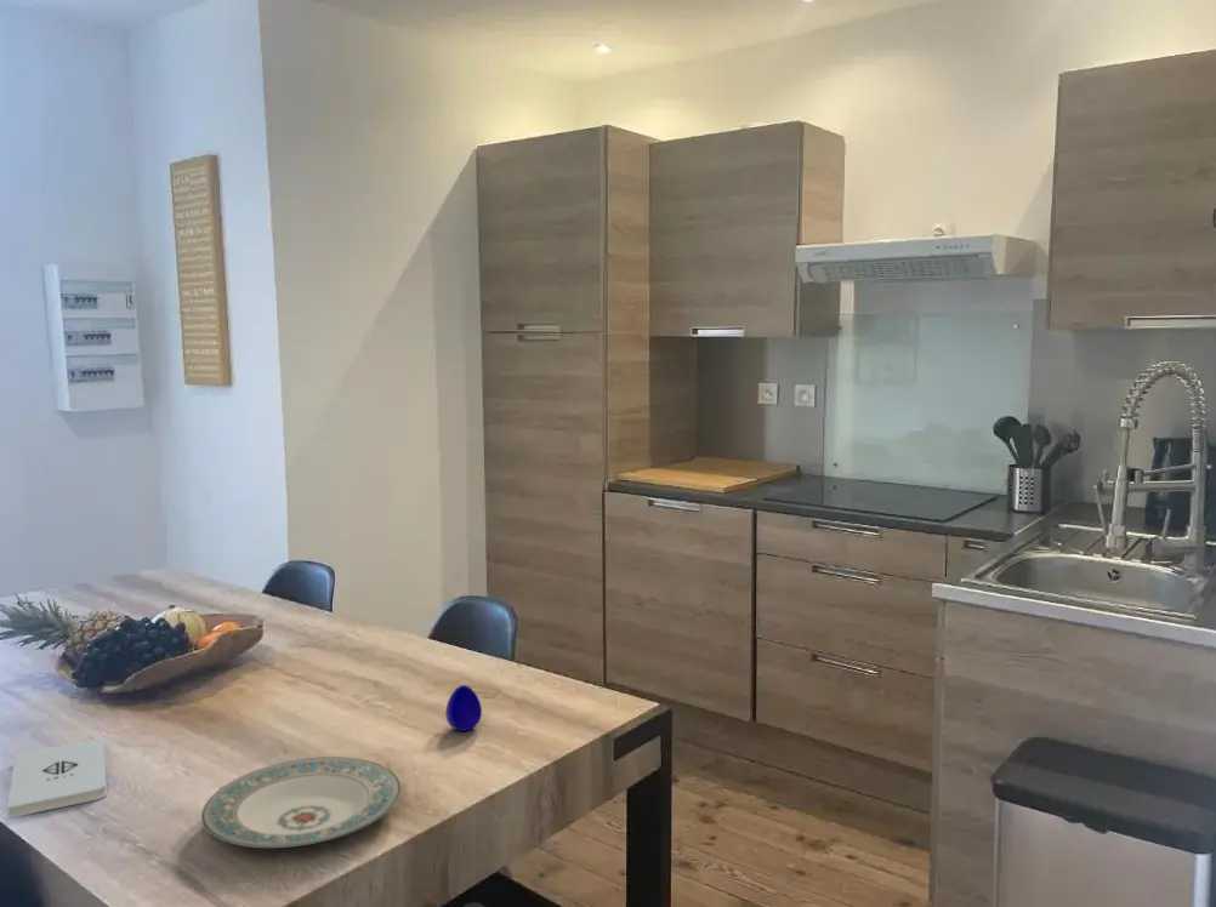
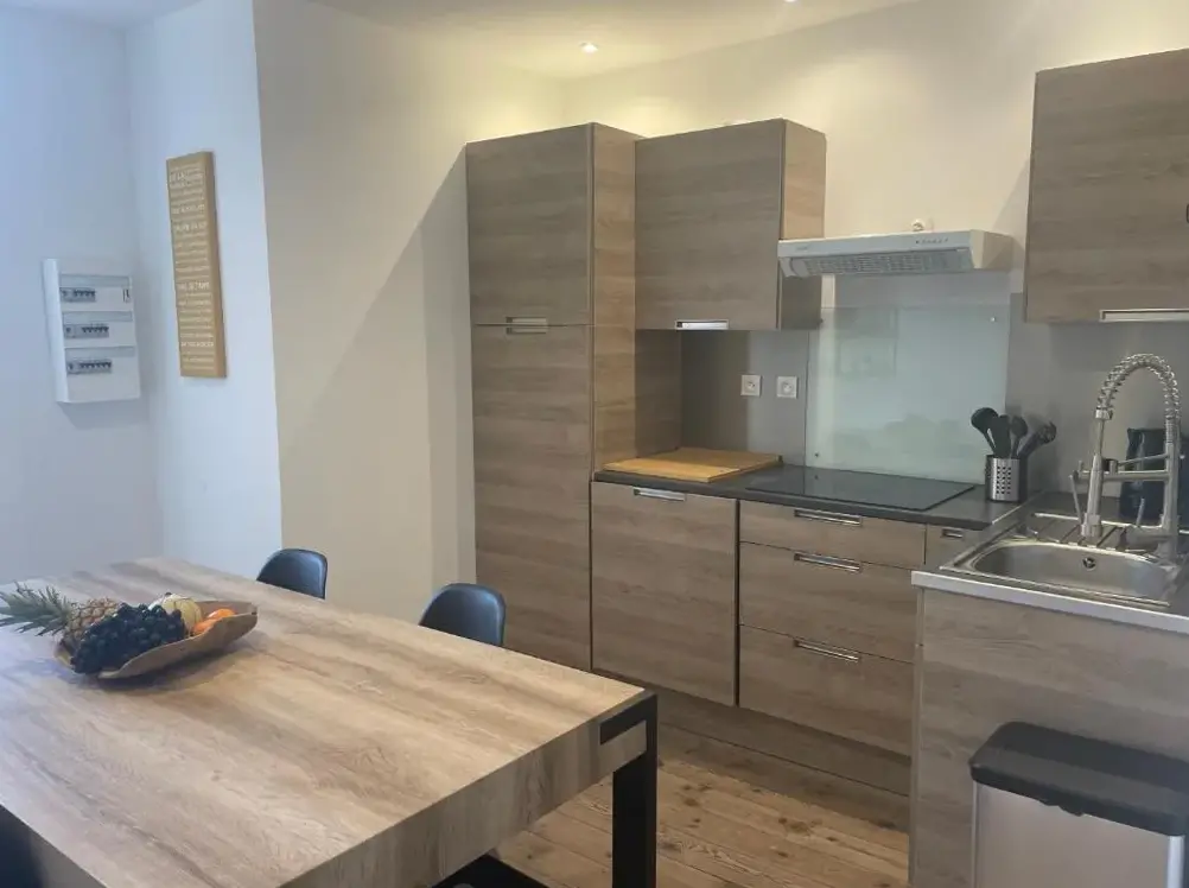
- decorative egg (464, 706)
- plate (305, 808)
- notepad (59, 774)
